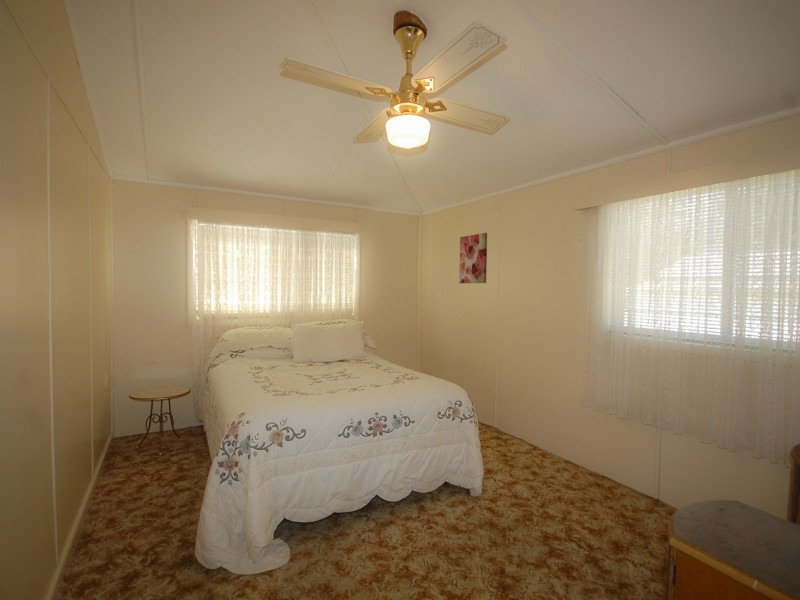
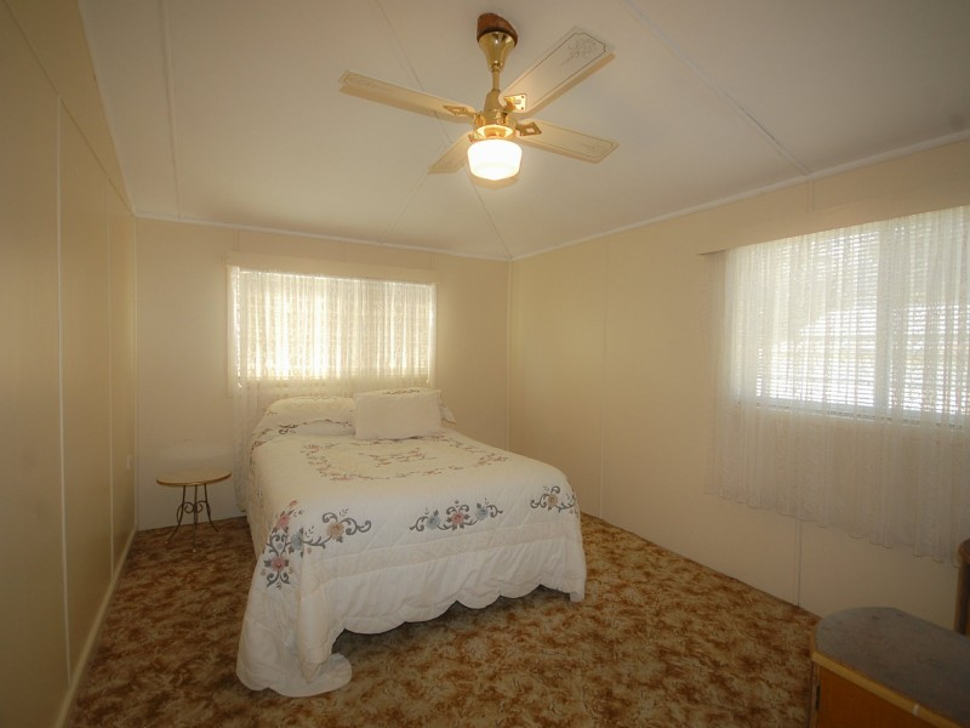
- wall art (472, 259)
